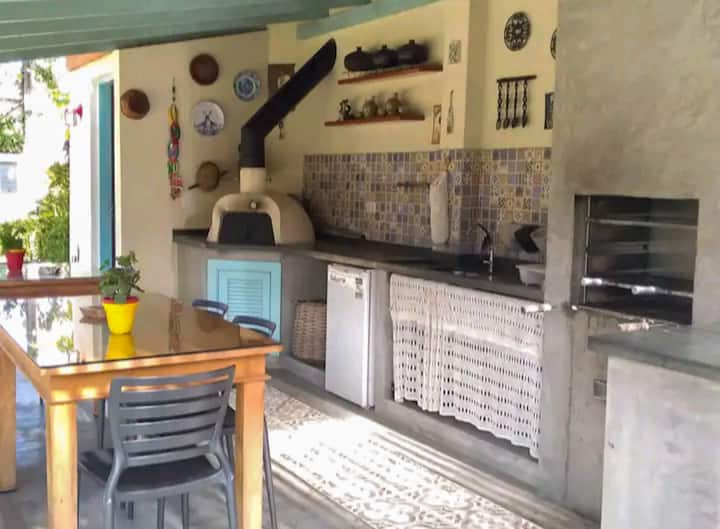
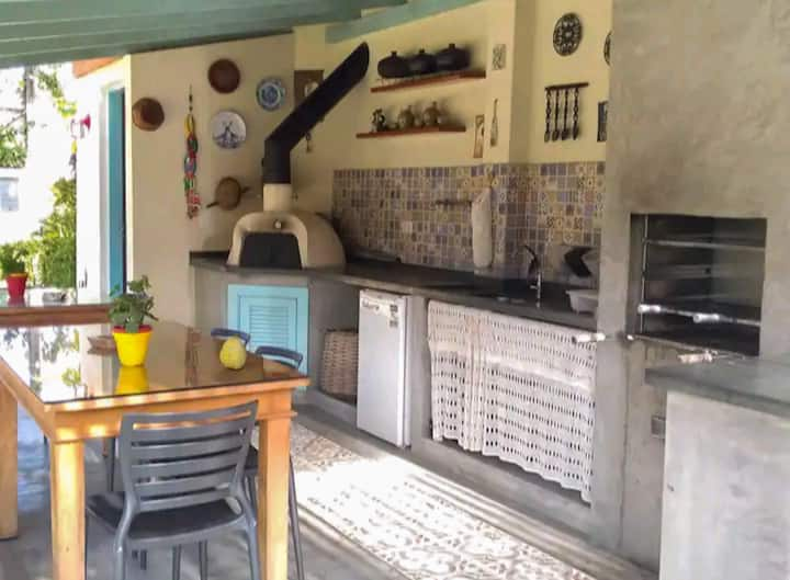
+ fruit (233, 351)
